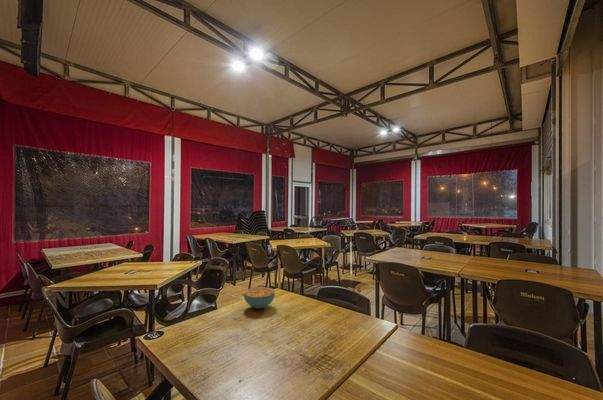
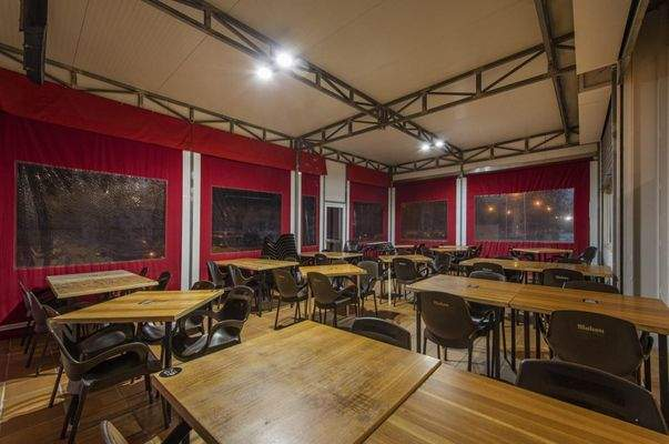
- cereal bowl (259, 299)
